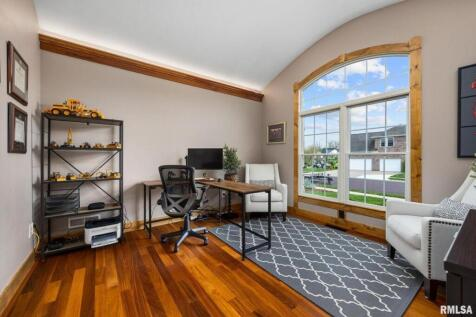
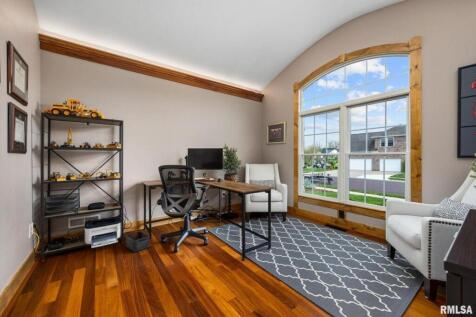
+ storage bin (137, 240)
